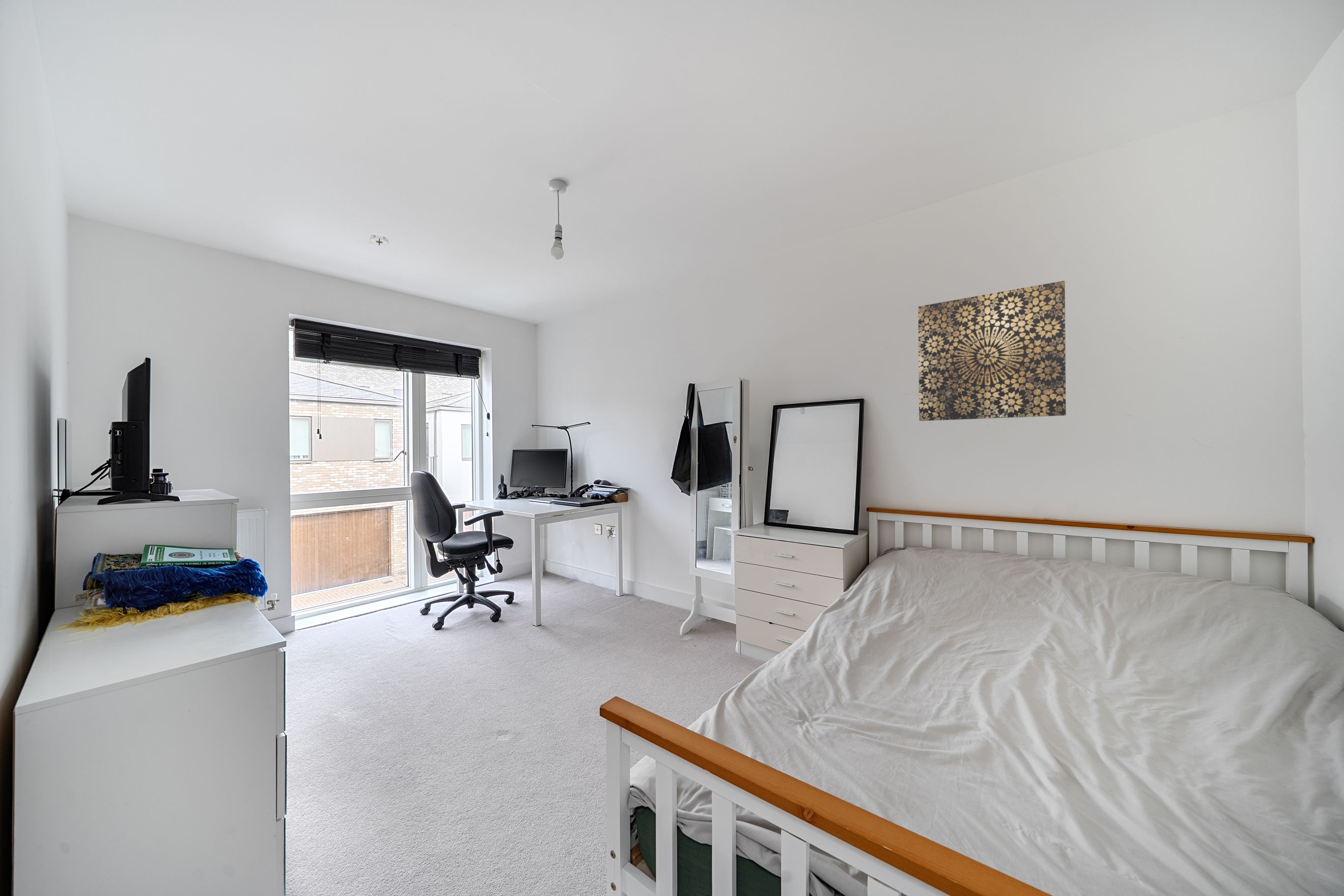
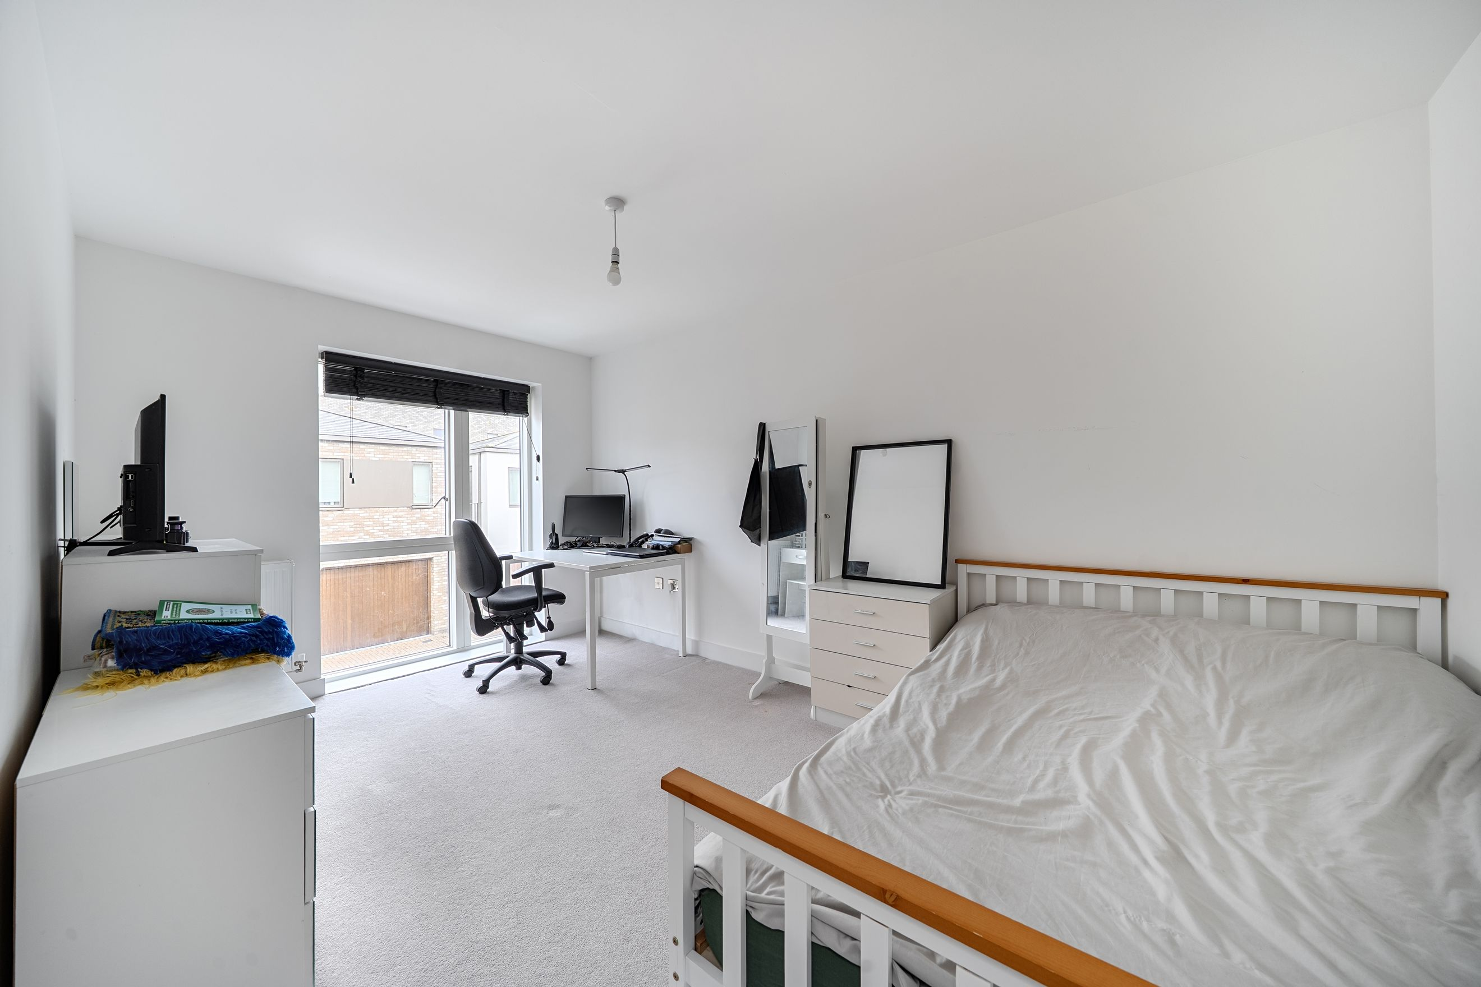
- wall art (986, 356)
- smoke detector (378, 240)
